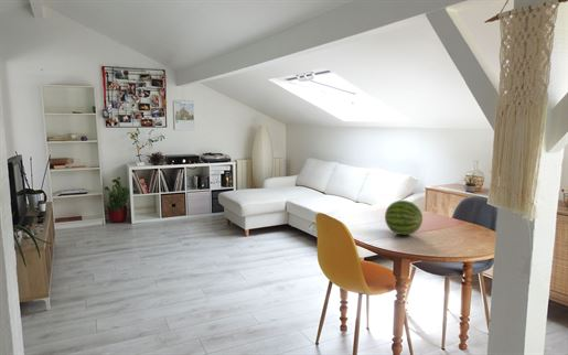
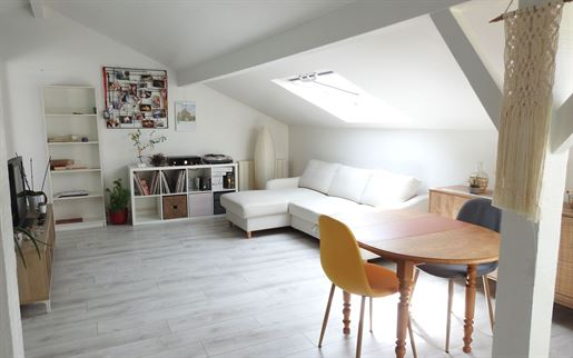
- fruit (403, 217)
